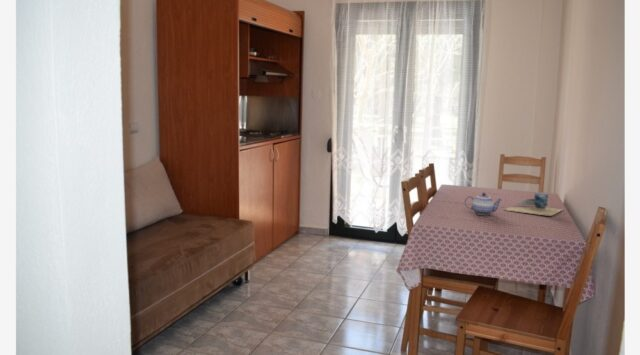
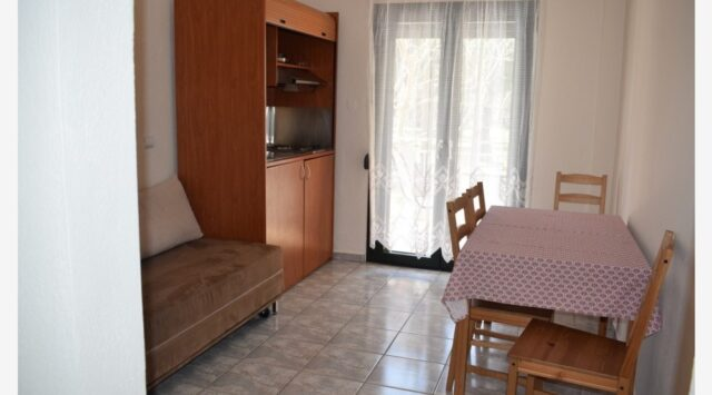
- teapot (483, 203)
- cup (534, 200)
